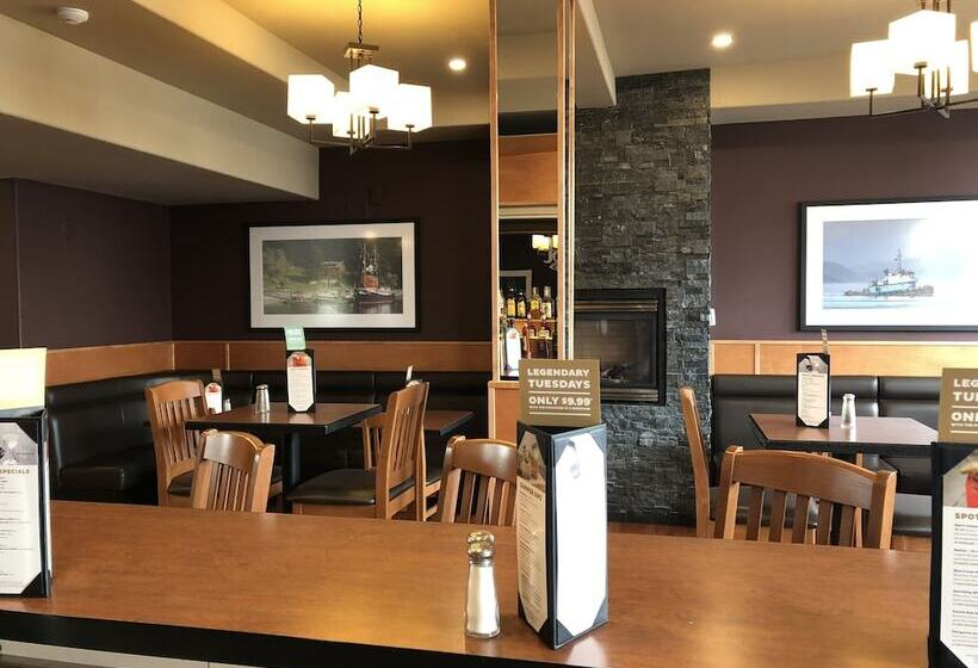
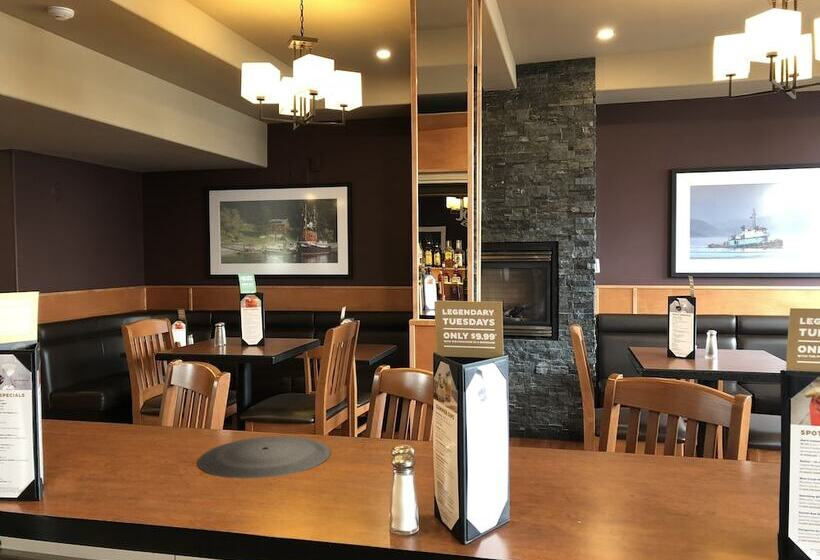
+ plate (265, 451)
